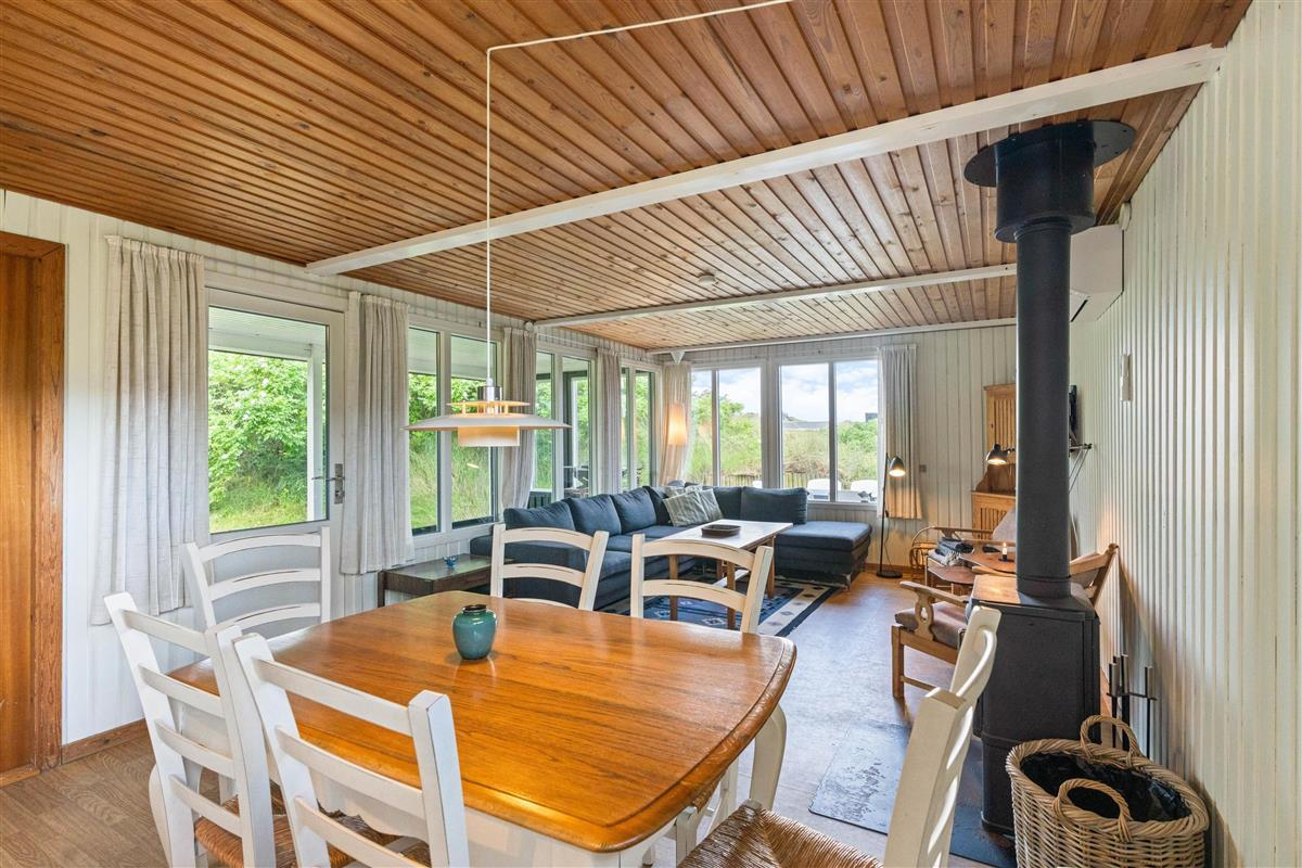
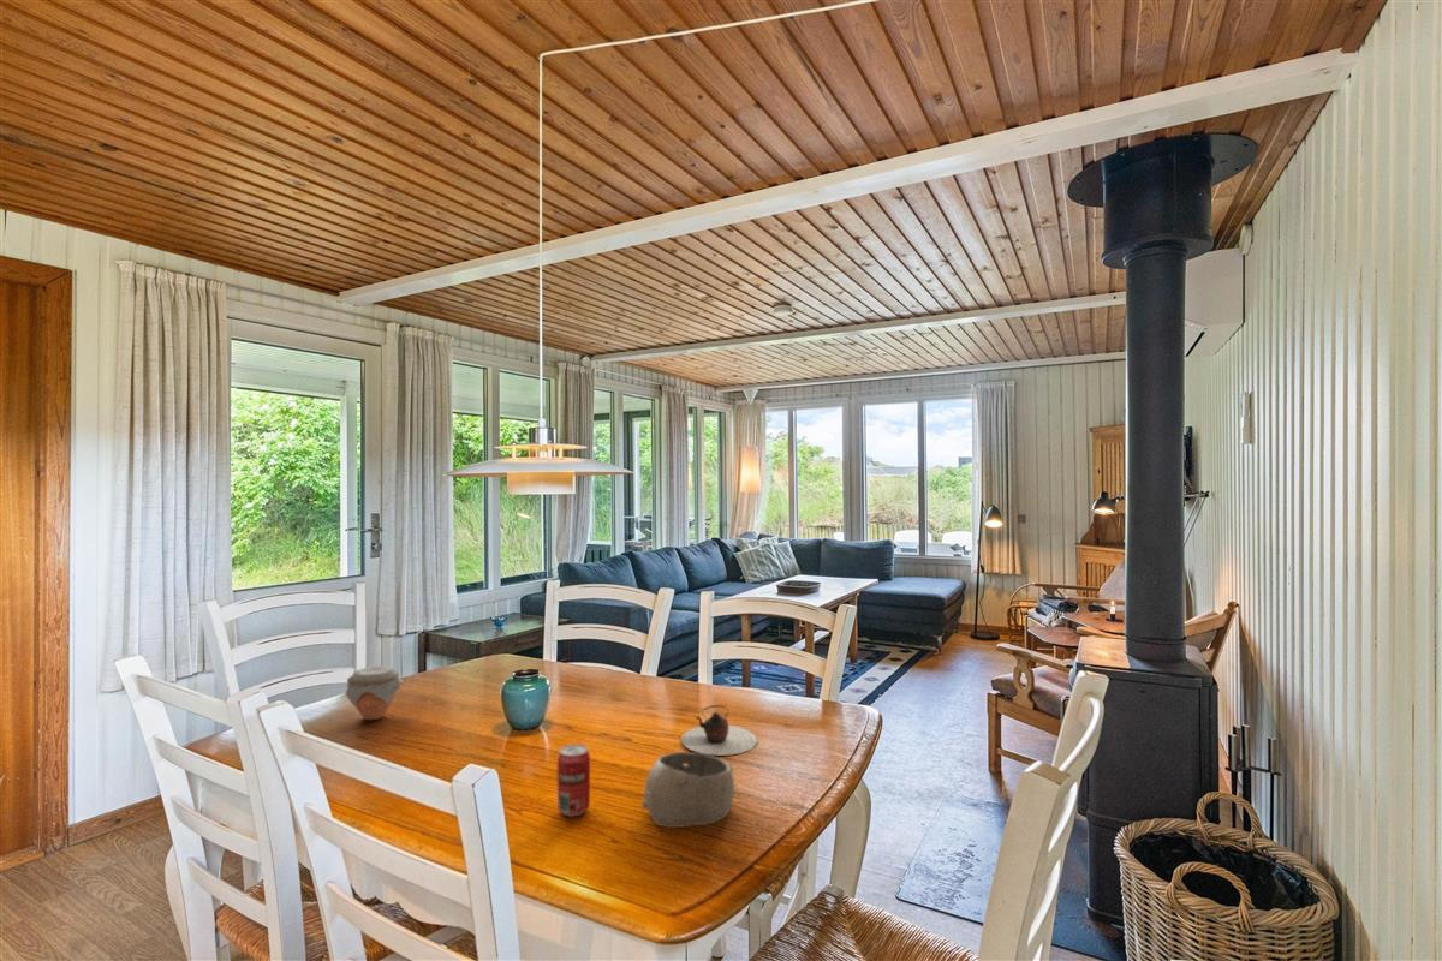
+ jar (374, 693)
+ bowl (690, 784)
+ beverage can (573, 780)
+ teapot (719, 722)
